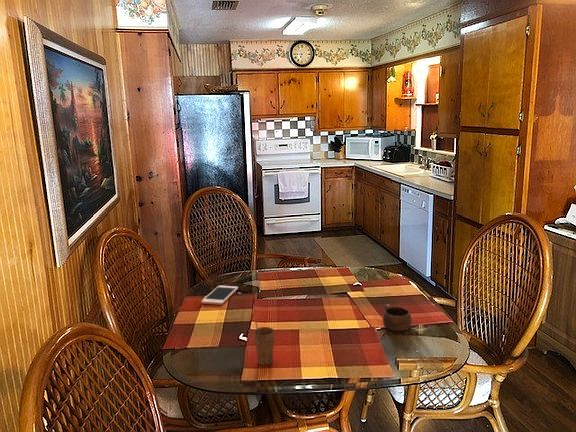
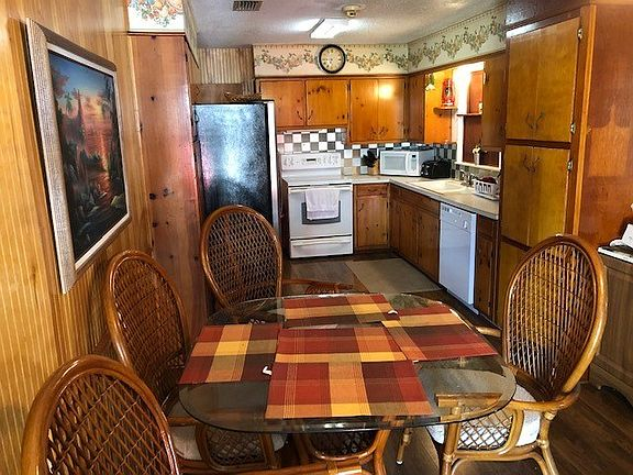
- cup (264, 342)
- cell phone (220, 294)
- cup (395, 316)
